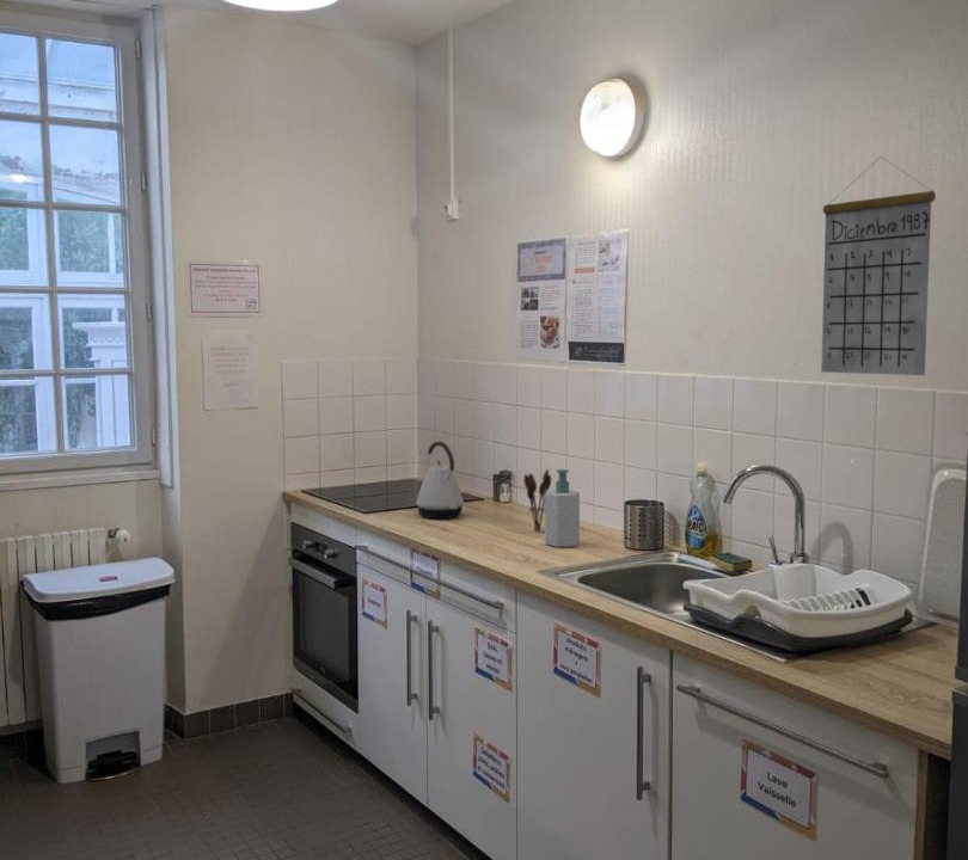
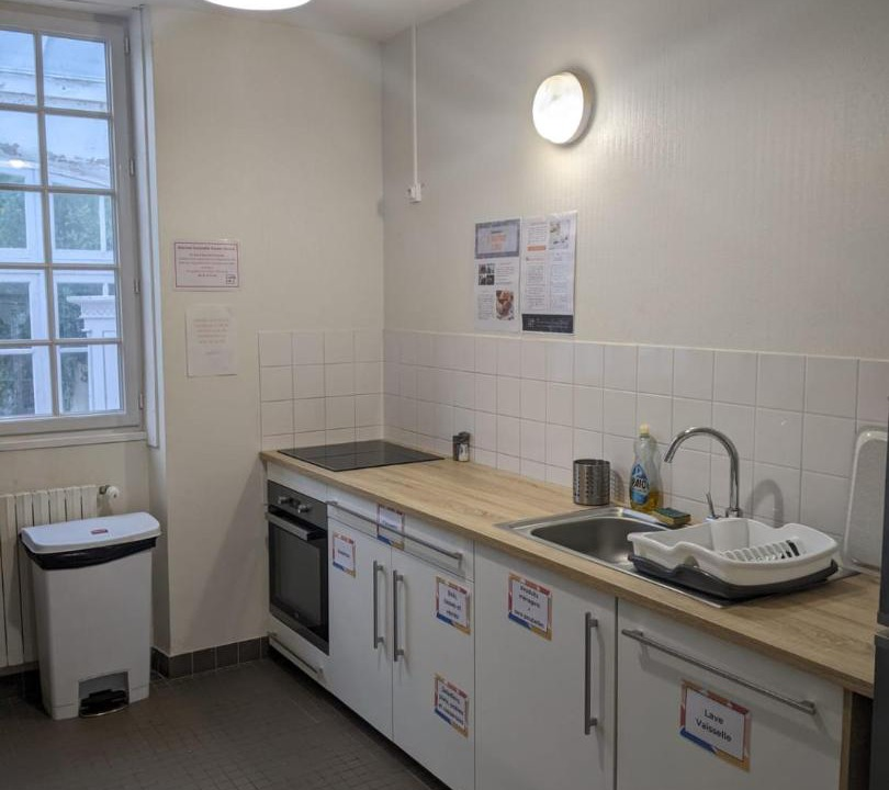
- soap bottle (562, 506)
- calendar (874, 265)
- kettle (439, 478)
- utensil holder (539, 499)
